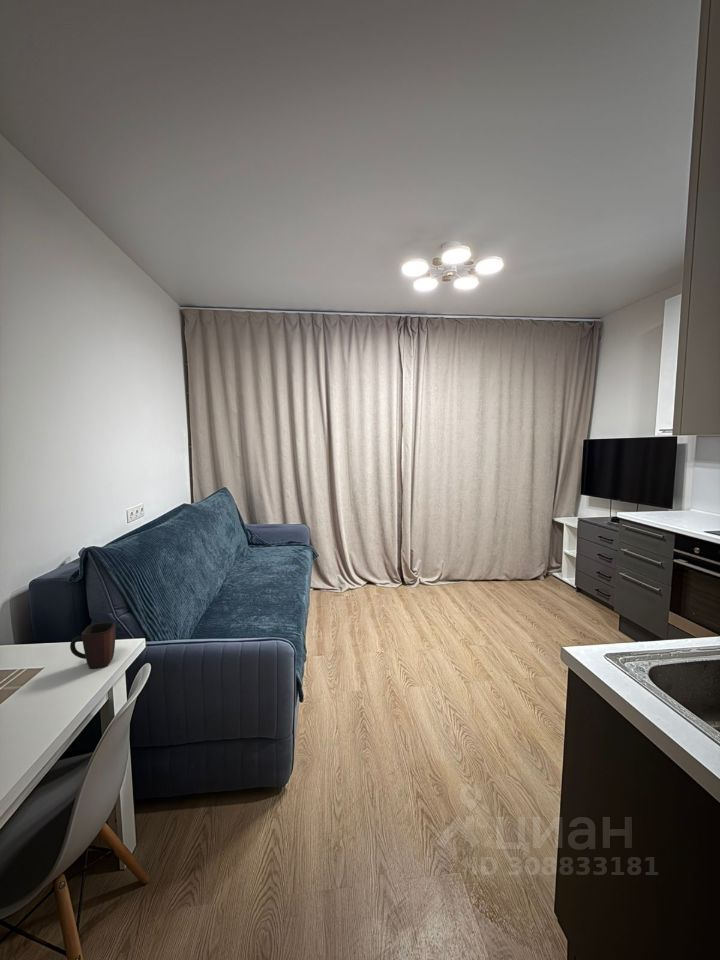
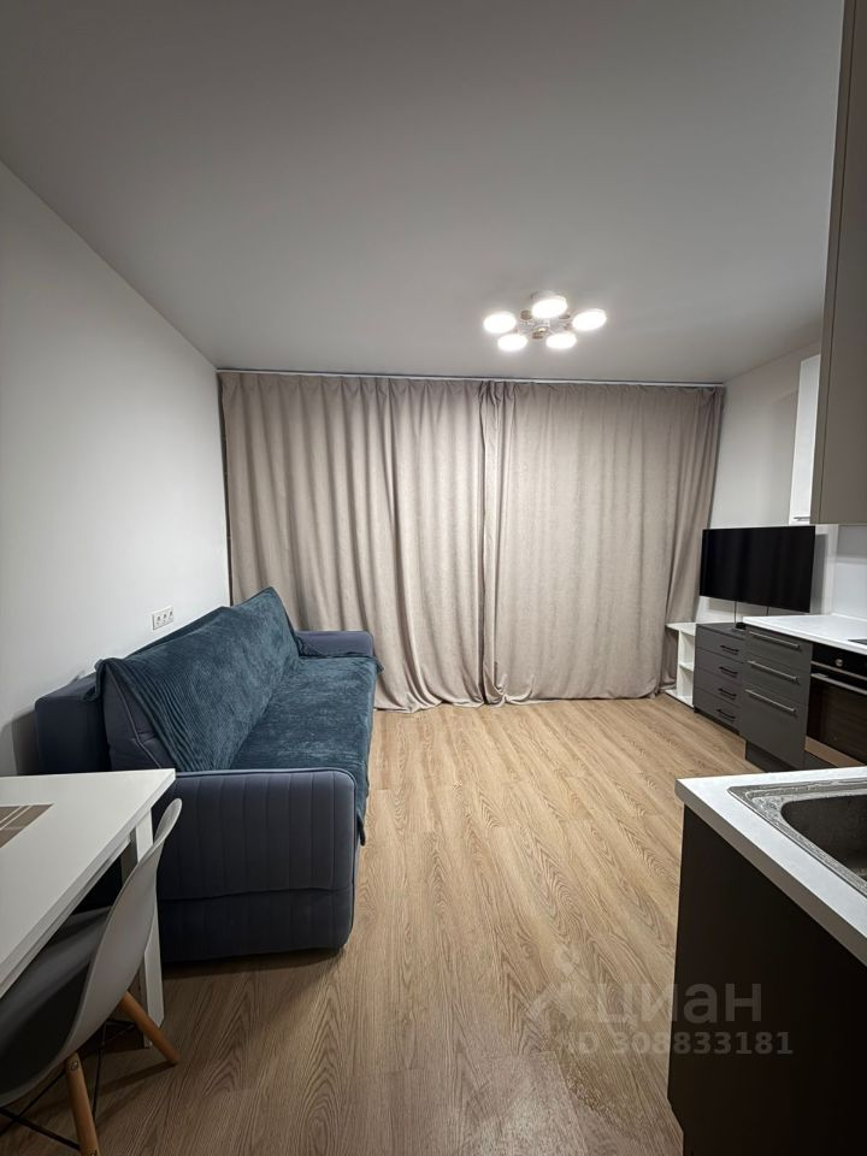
- mug (94, 647)
